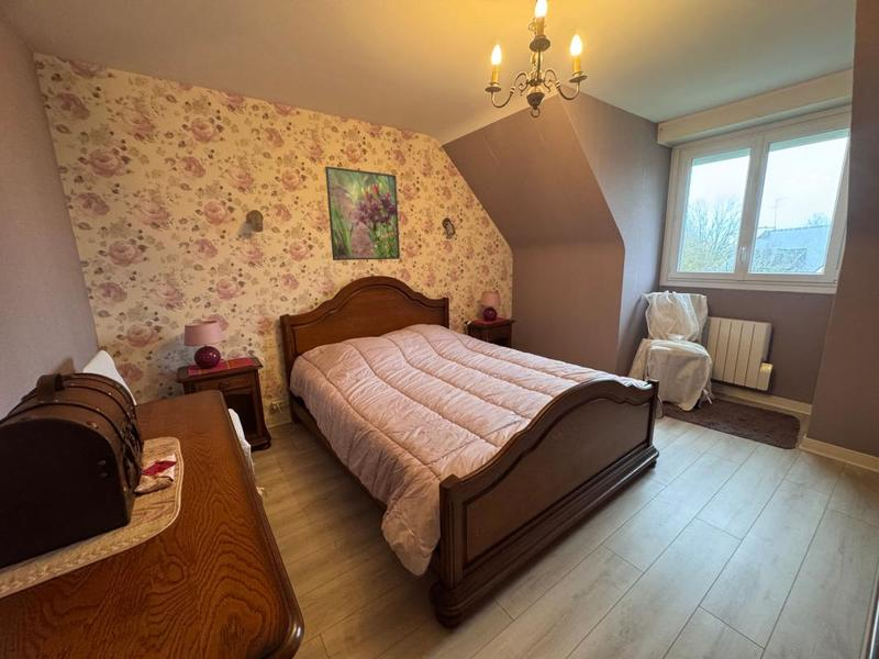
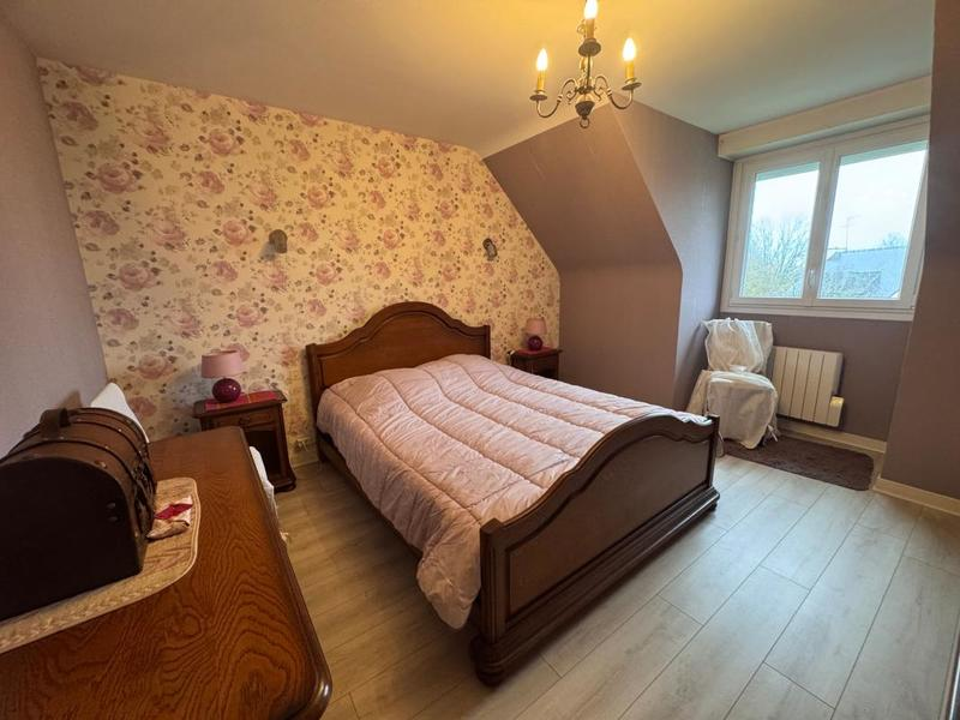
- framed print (365, 215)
